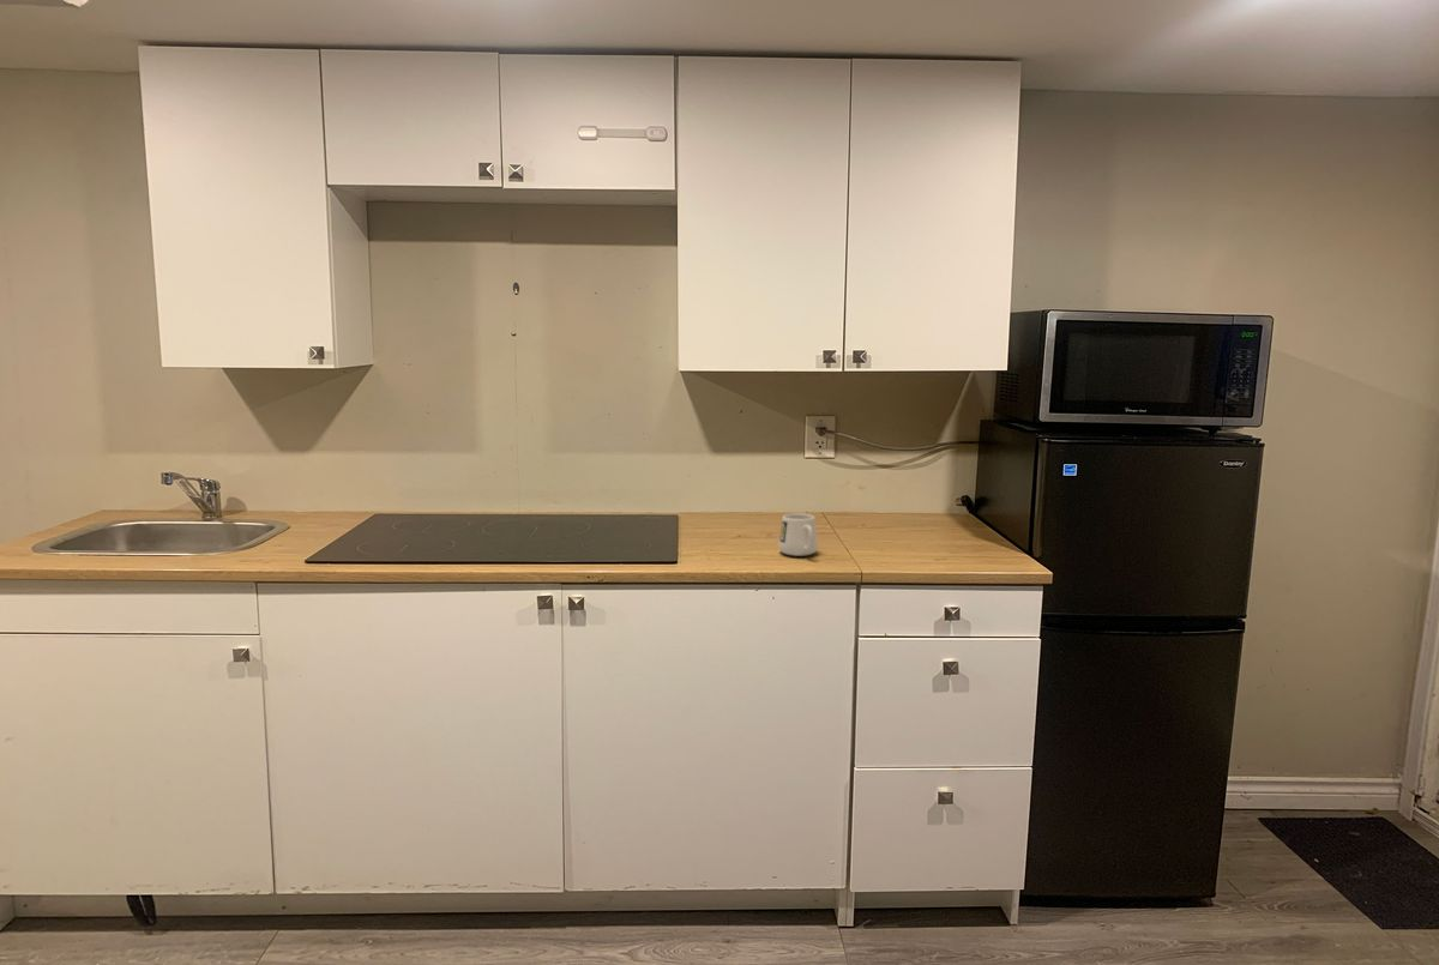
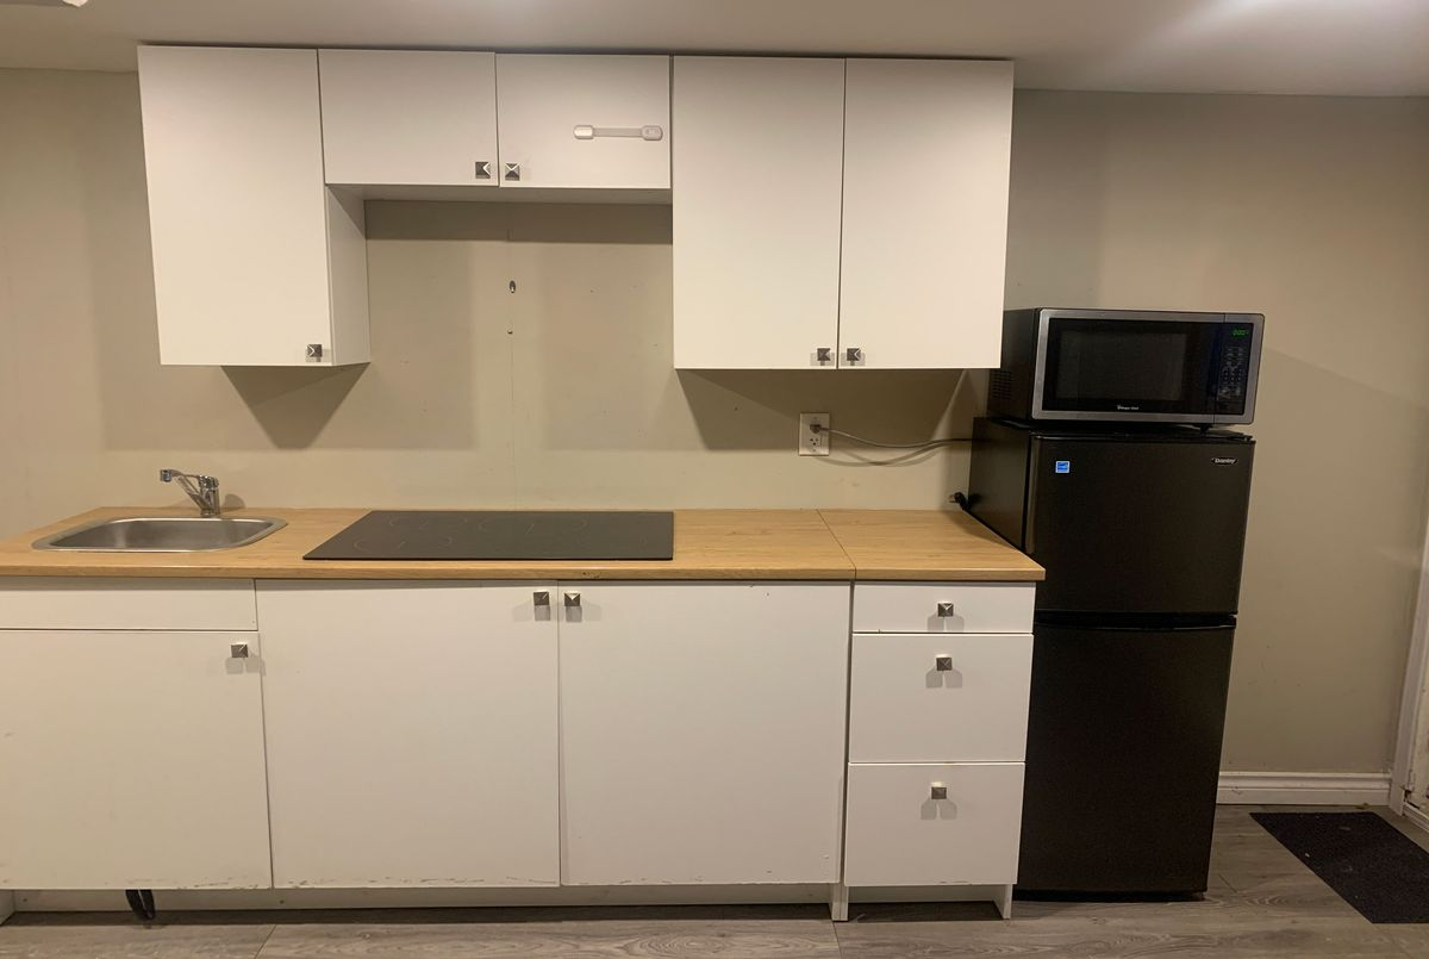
- mug (800, 535)
